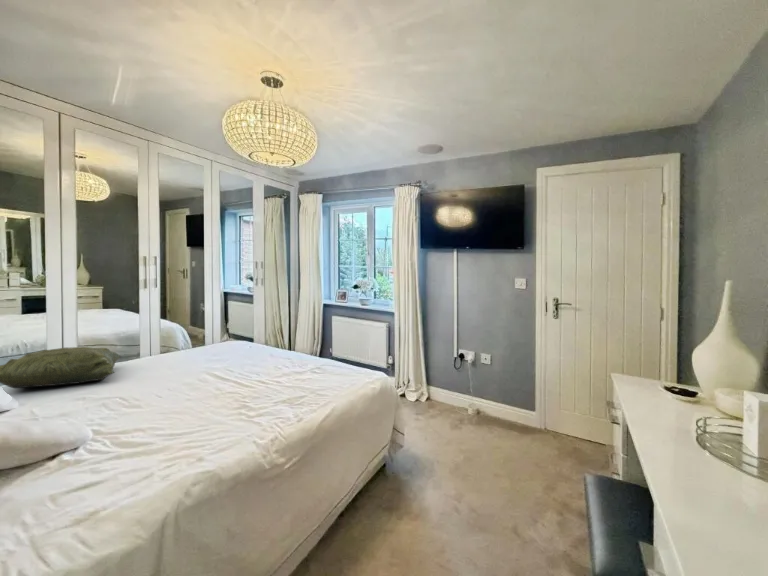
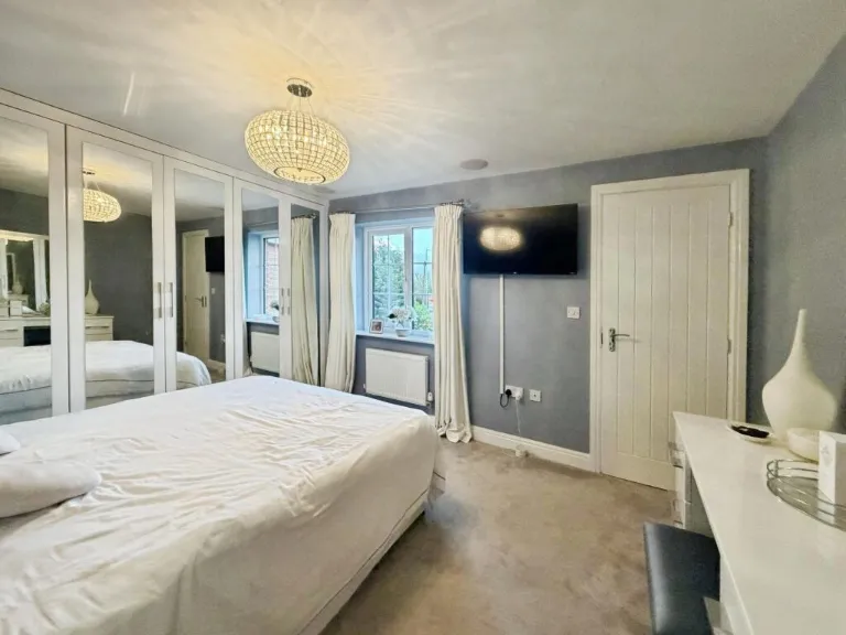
- cushion (65, 364)
